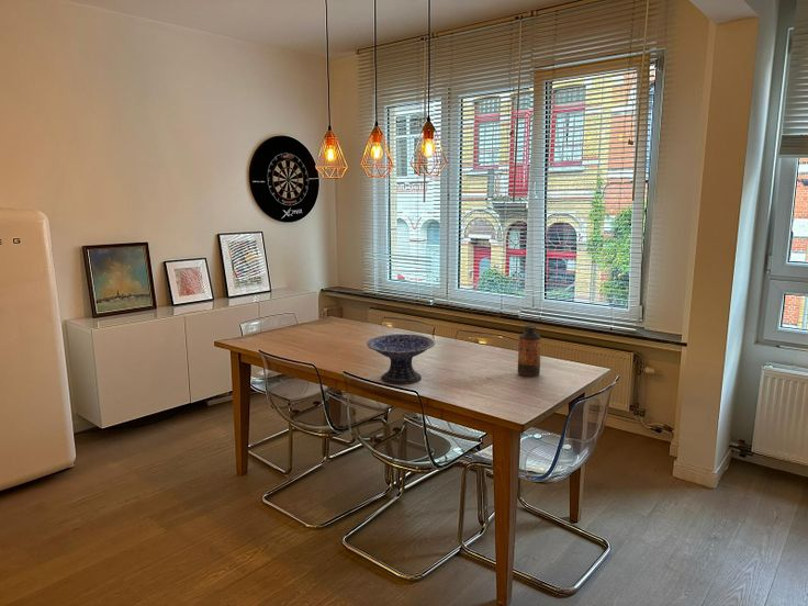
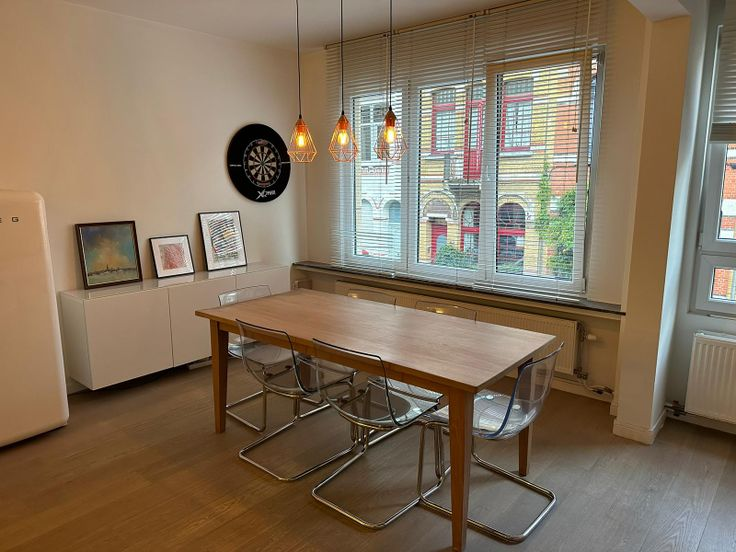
- decorative bowl (401, 359)
- bottle (529, 349)
